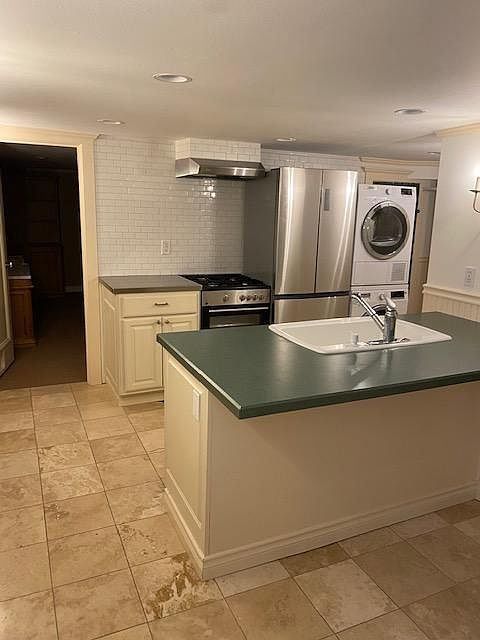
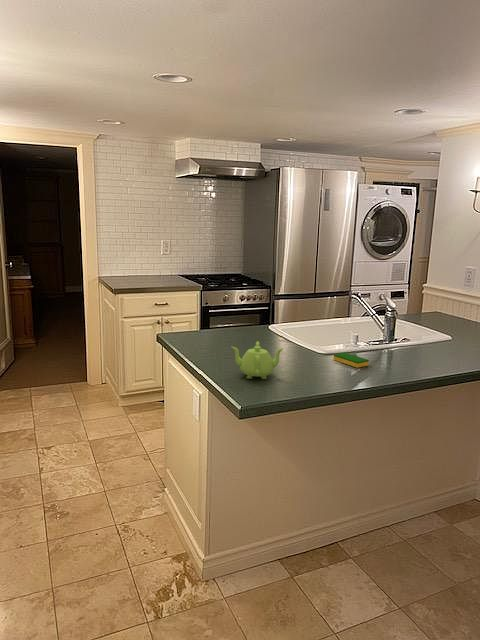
+ dish sponge (350, 359)
+ teapot (257, 360)
